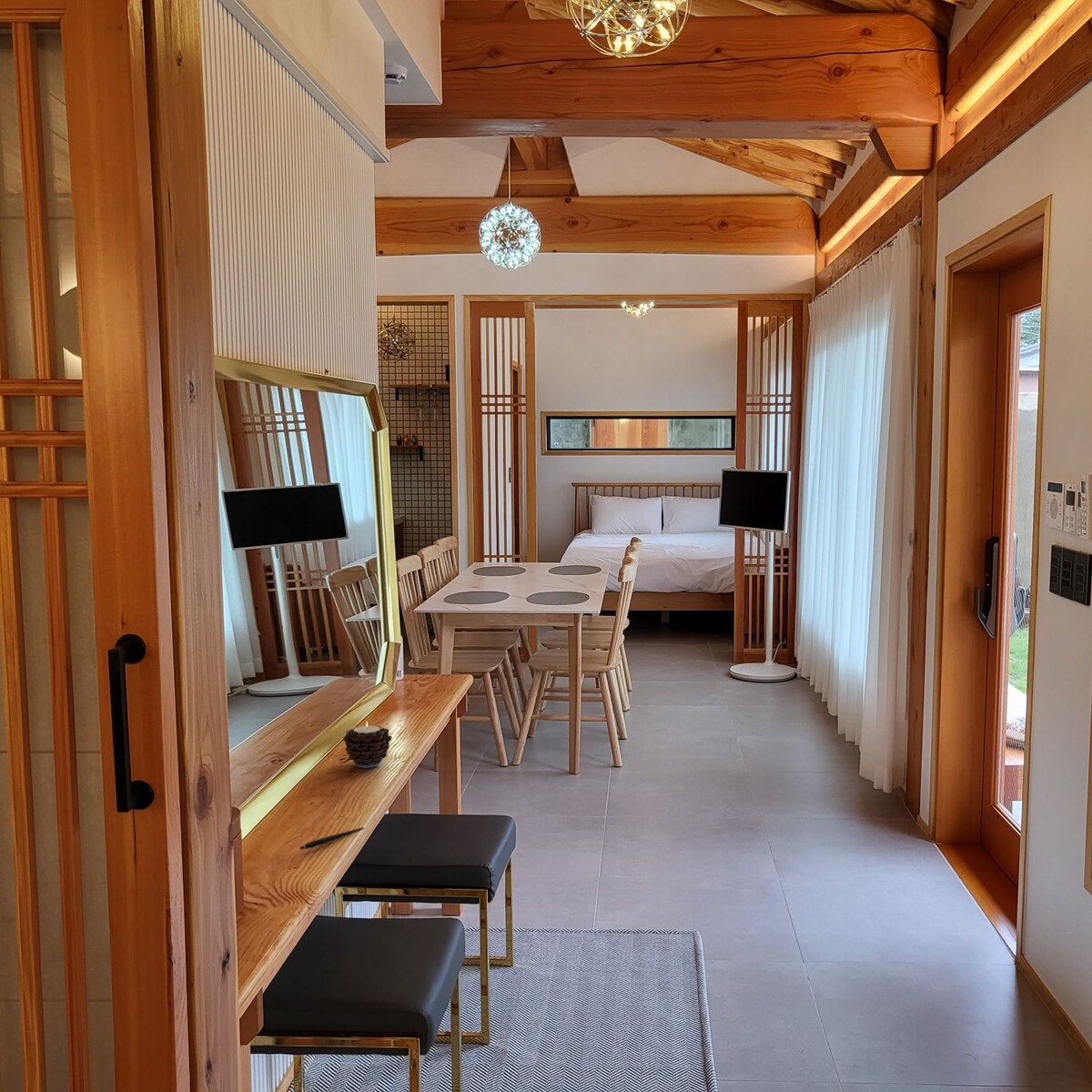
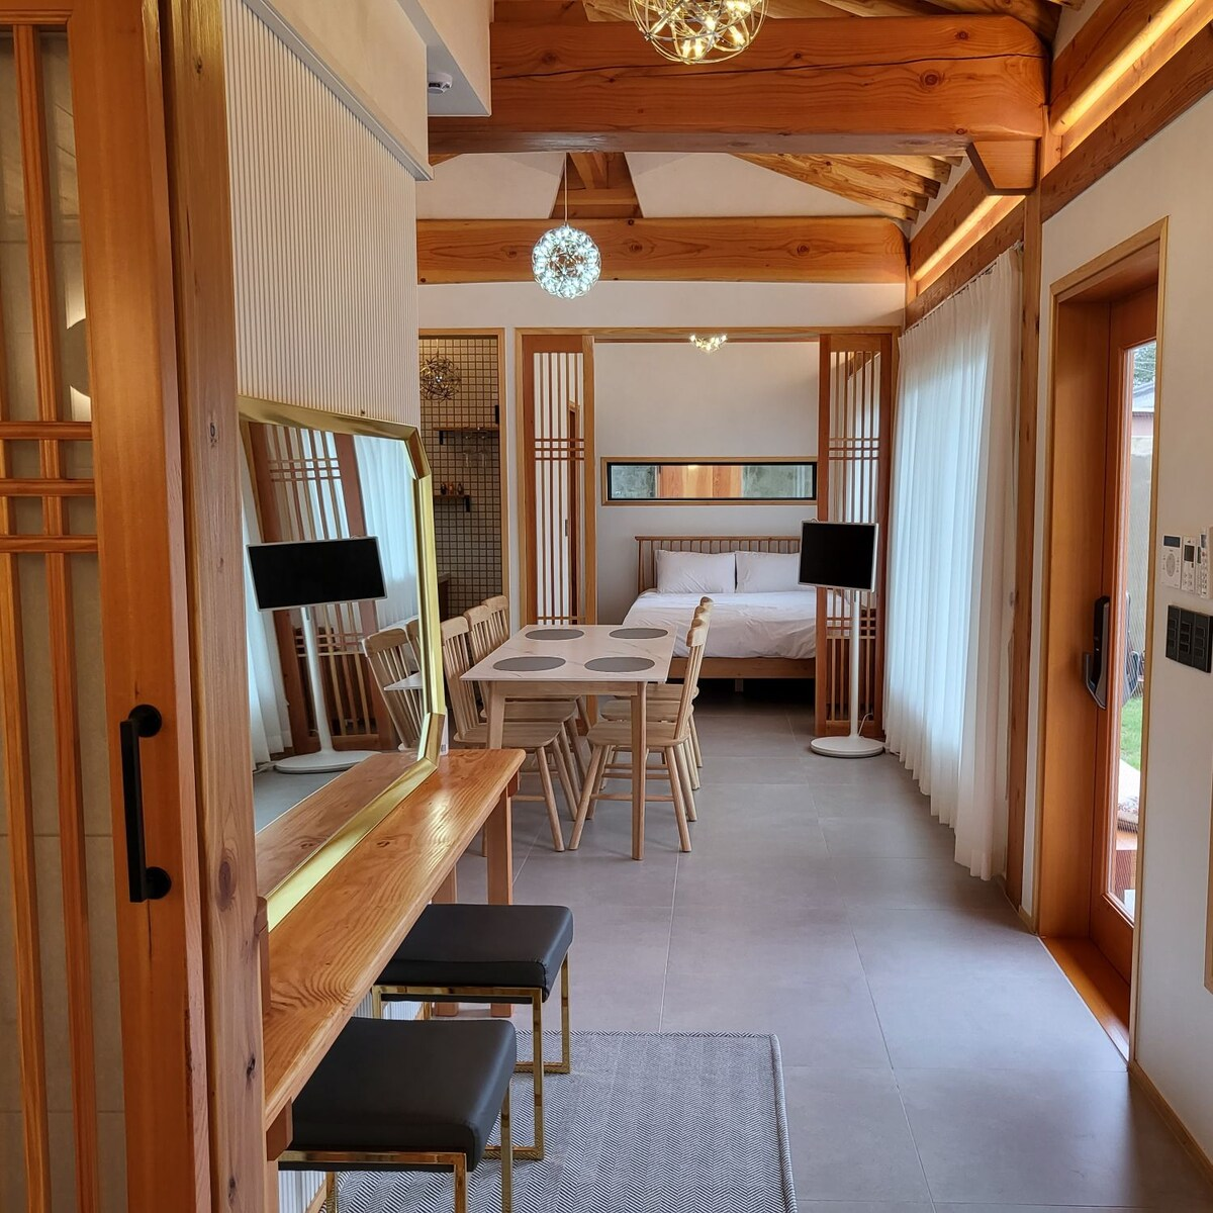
- pen (333, 836)
- candle (367, 743)
